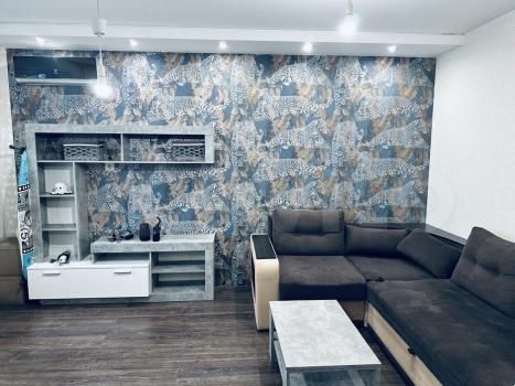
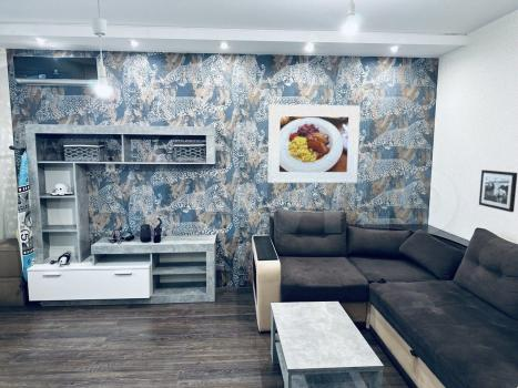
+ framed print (313, 144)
+ picture frame (496, 190)
